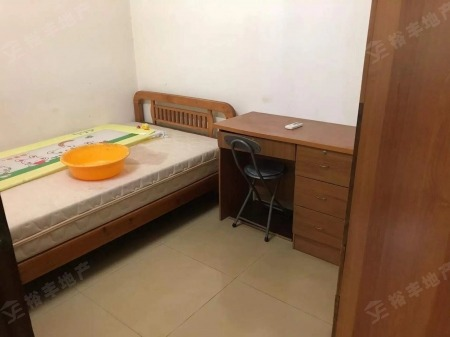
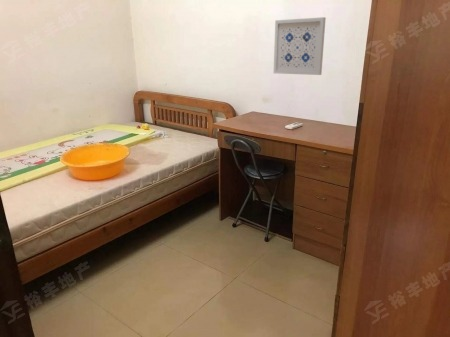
+ wall art (297, 47)
